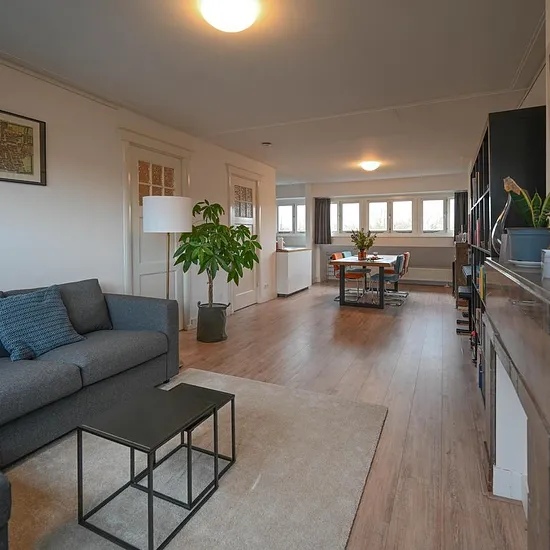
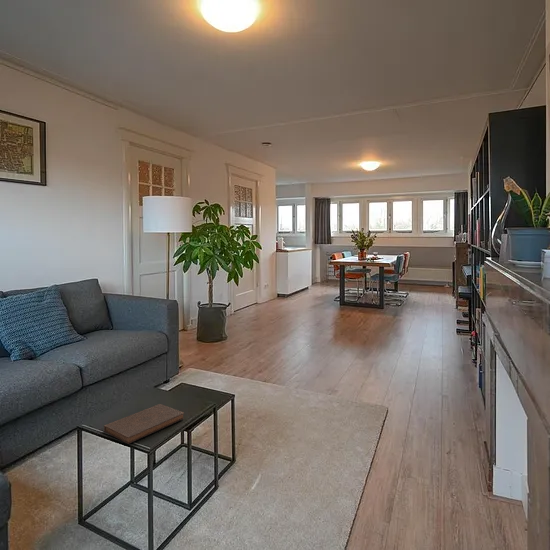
+ book (145, 421)
